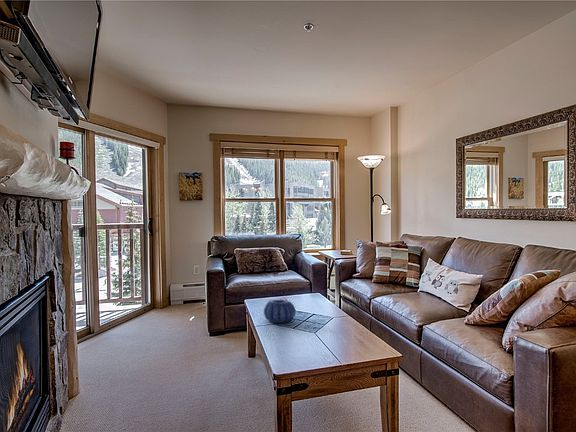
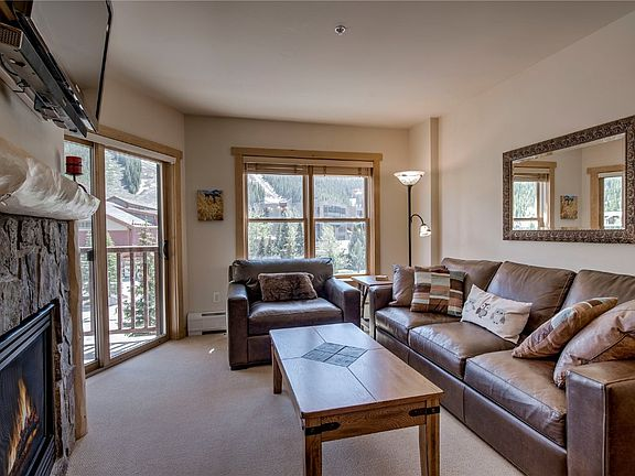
- decorative bowl (279, 310)
